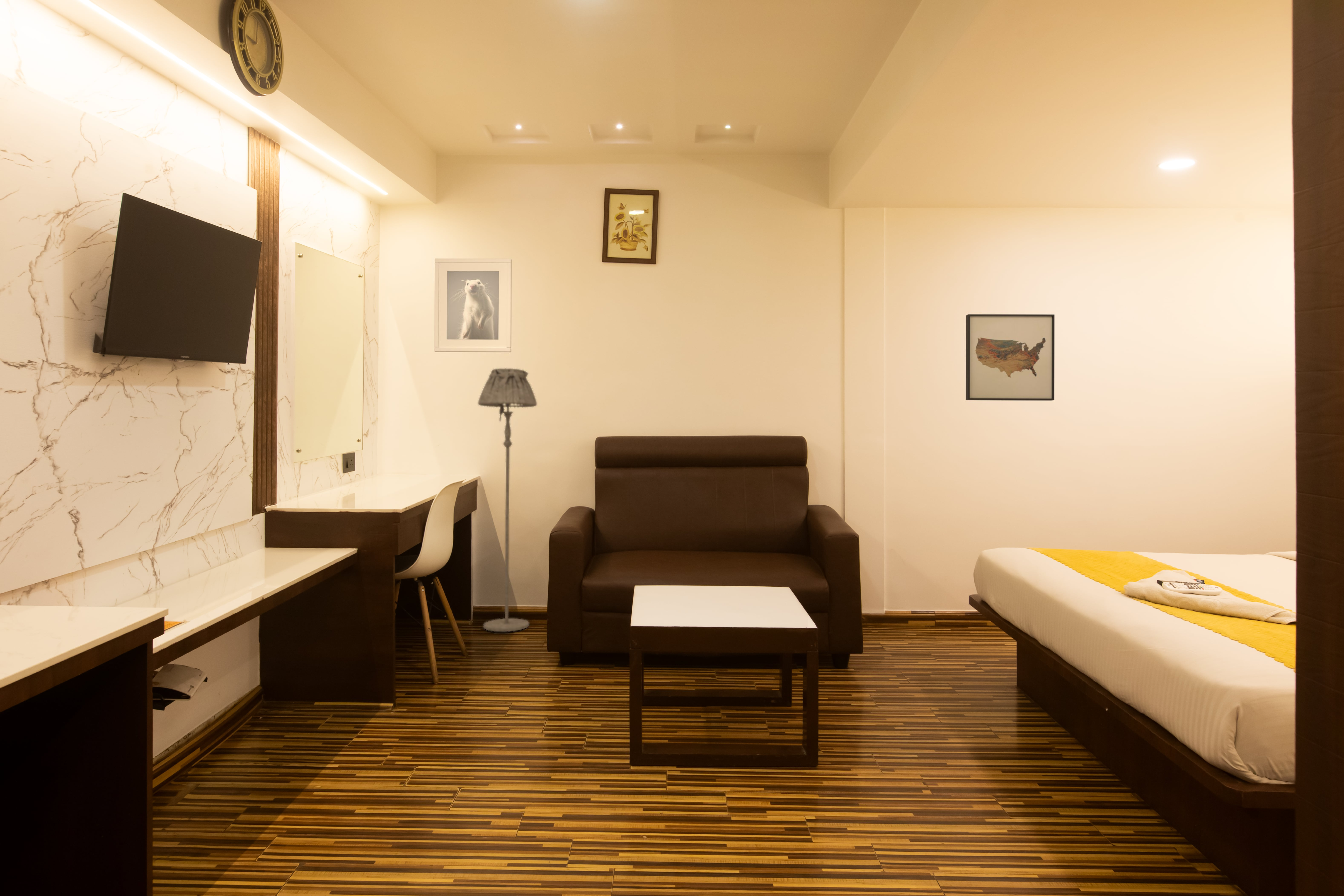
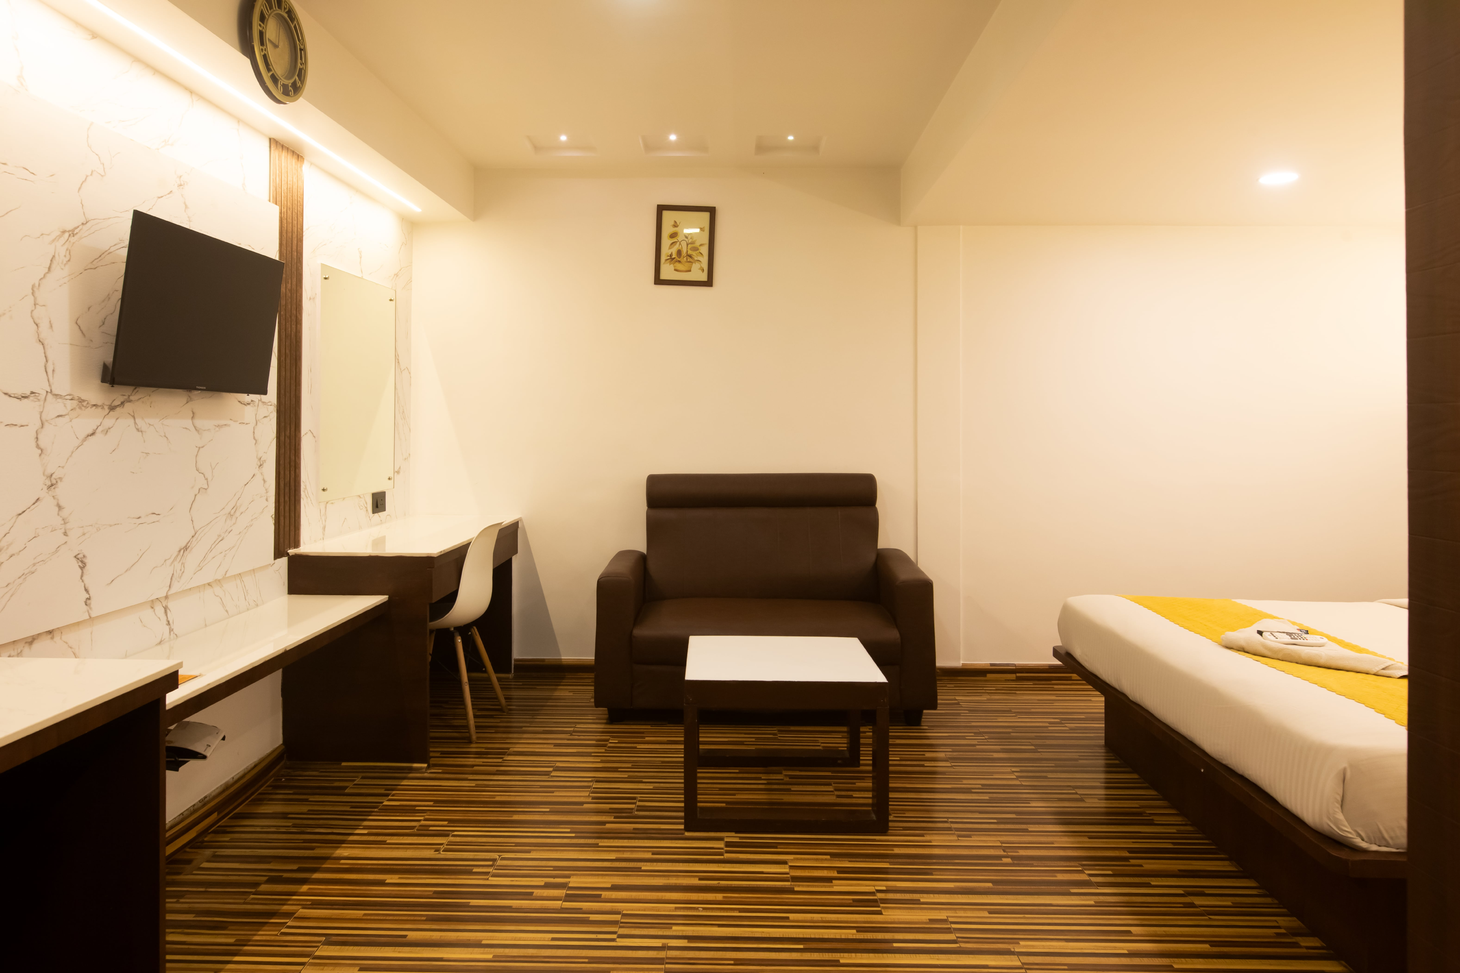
- wall art (1010, 357)
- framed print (473, 305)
- floor lamp (507, 498)
